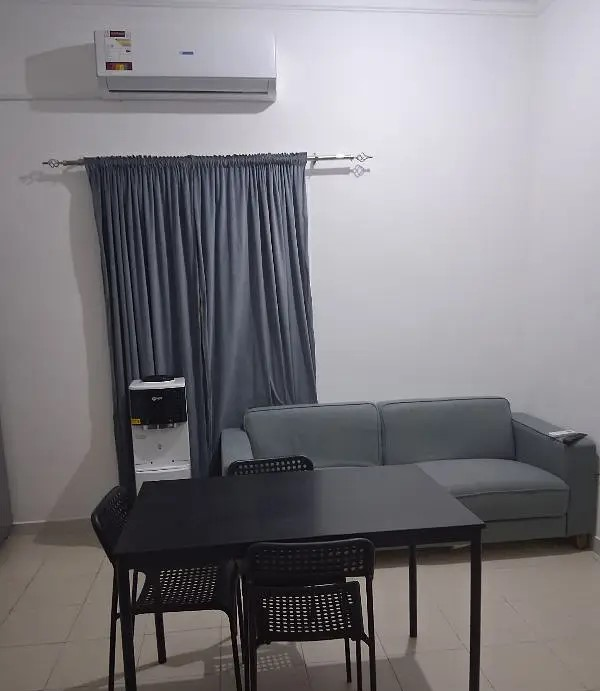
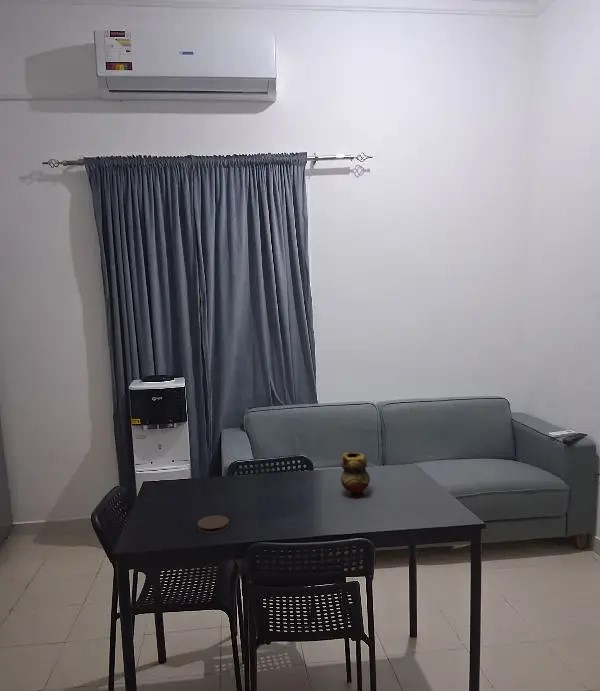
+ teapot (355, 471)
+ coaster (213, 523)
